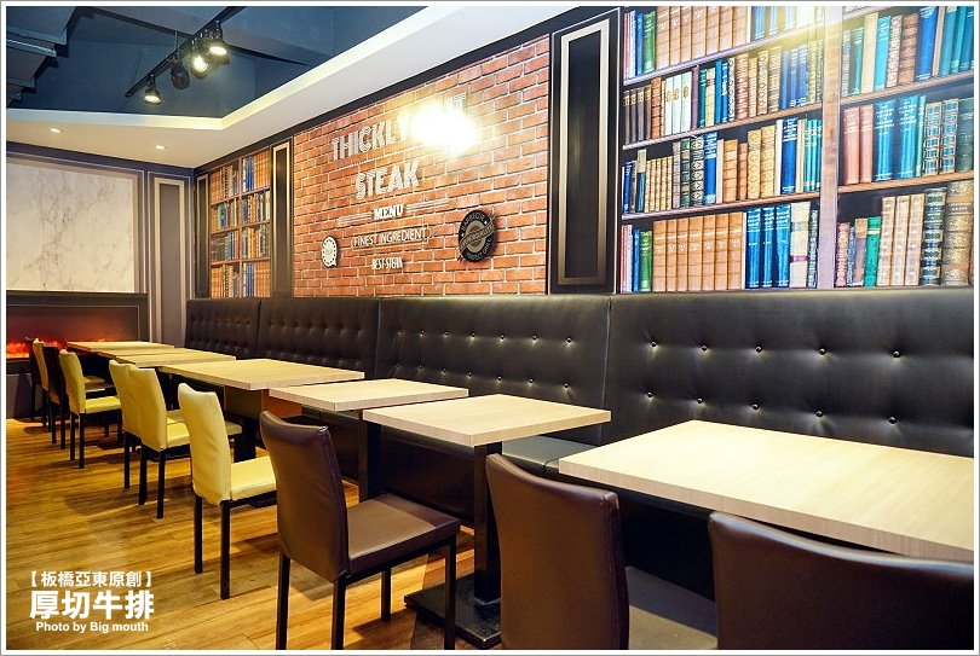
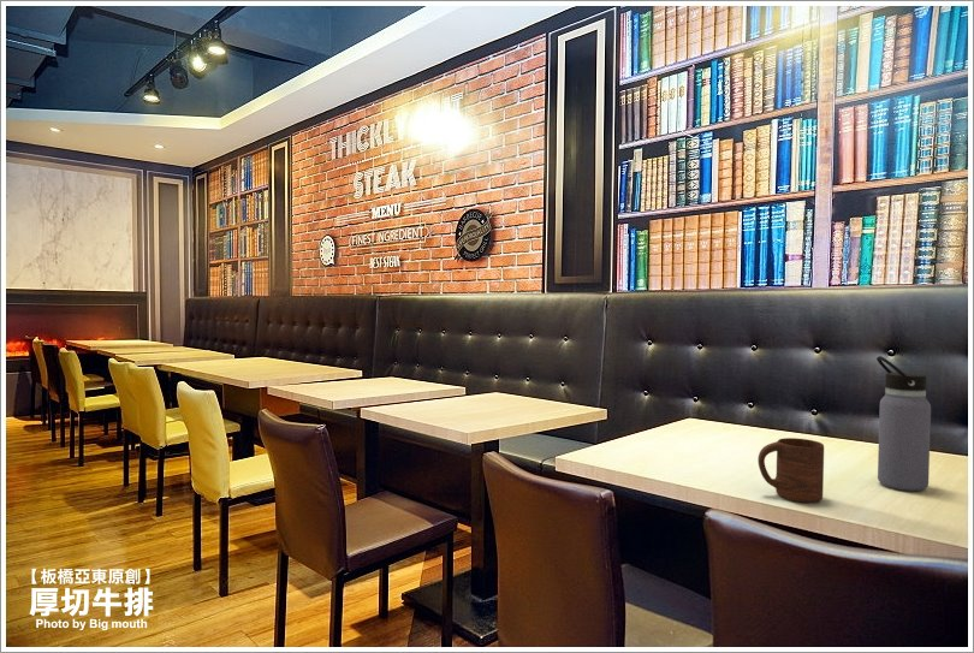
+ cup (794, 469)
+ water bottle (902, 421)
